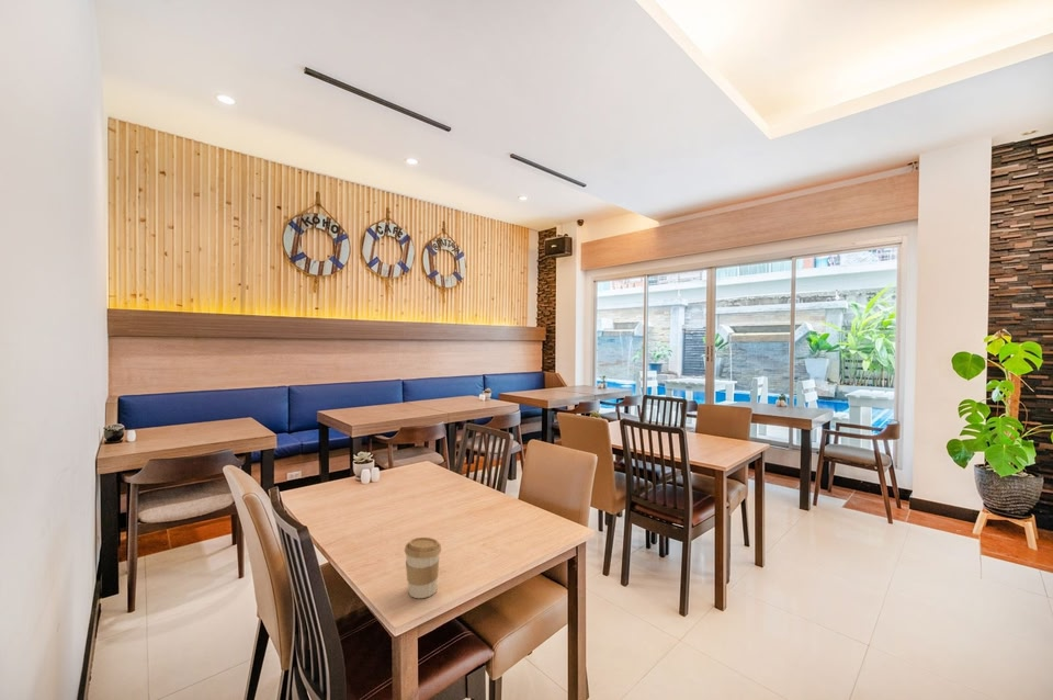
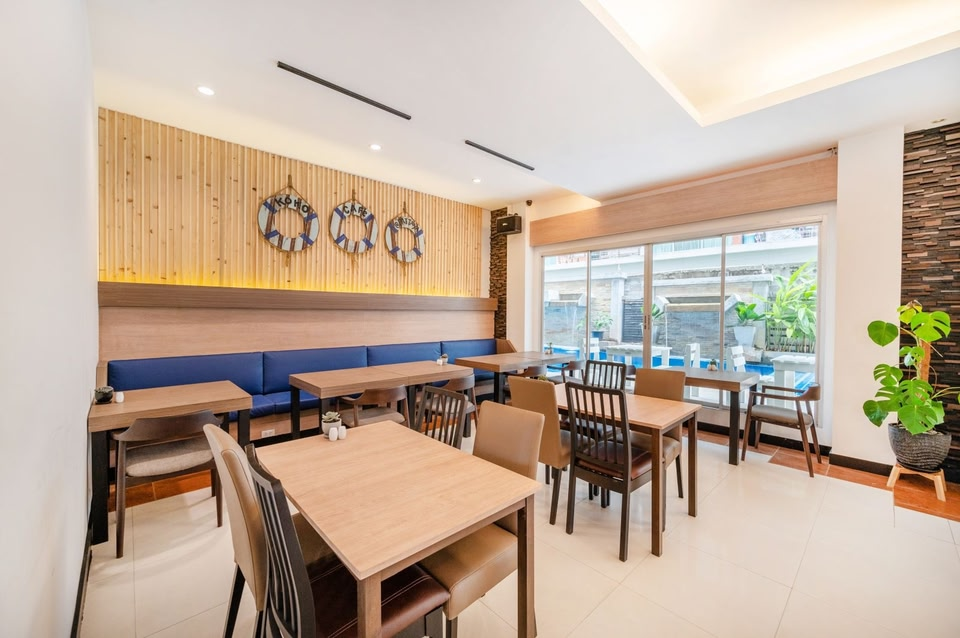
- coffee cup (422, 565)
